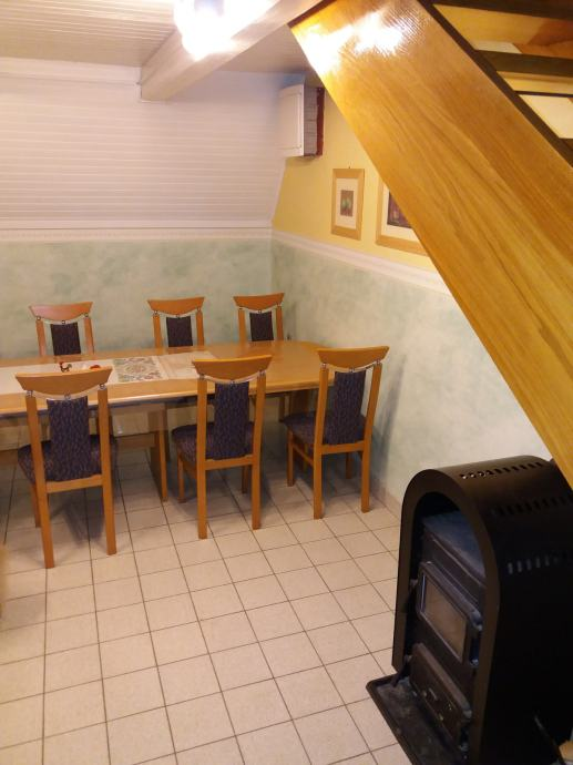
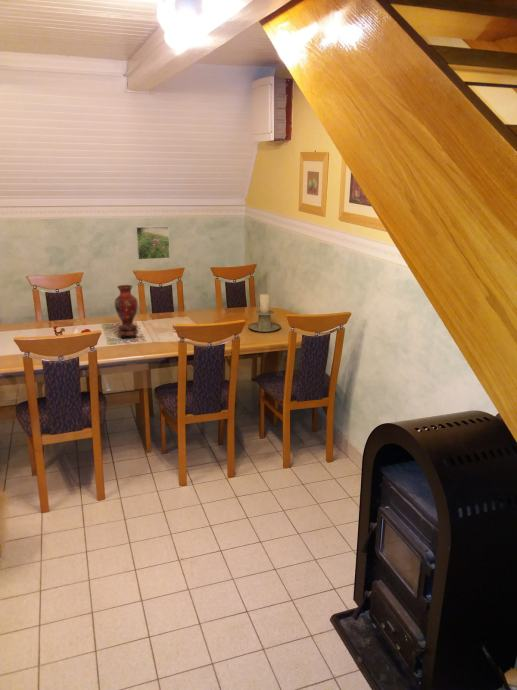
+ vase (126, 311)
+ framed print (153, 242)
+ candle holder (264, 311)
